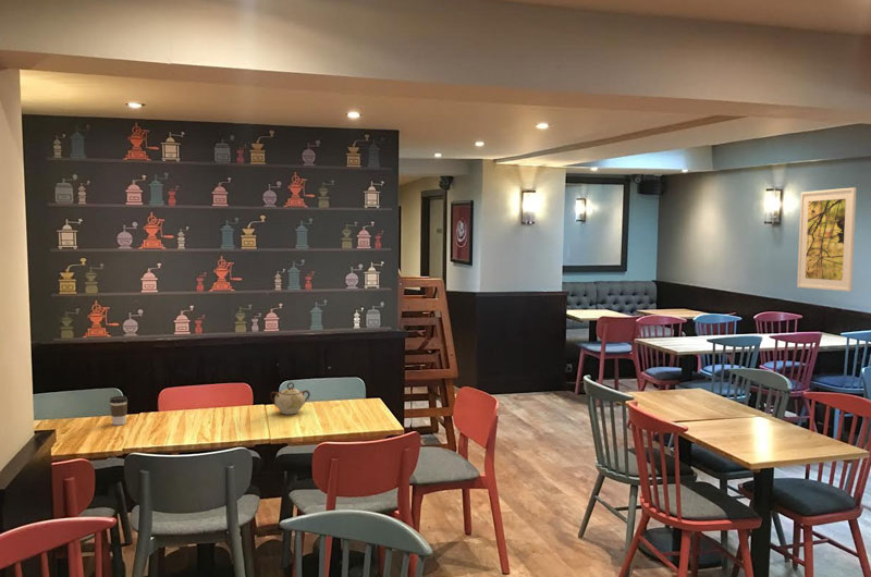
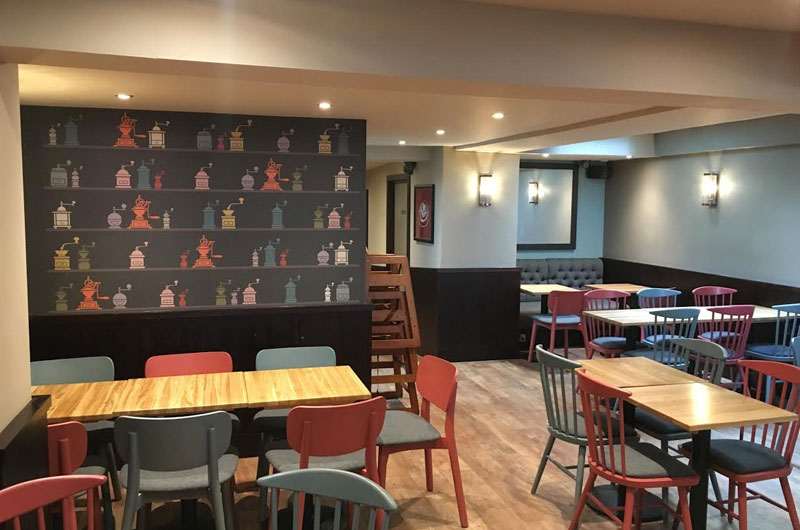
- sugar bowl (290, 397)
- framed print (825, 240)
- coffee cup (119, 410)
